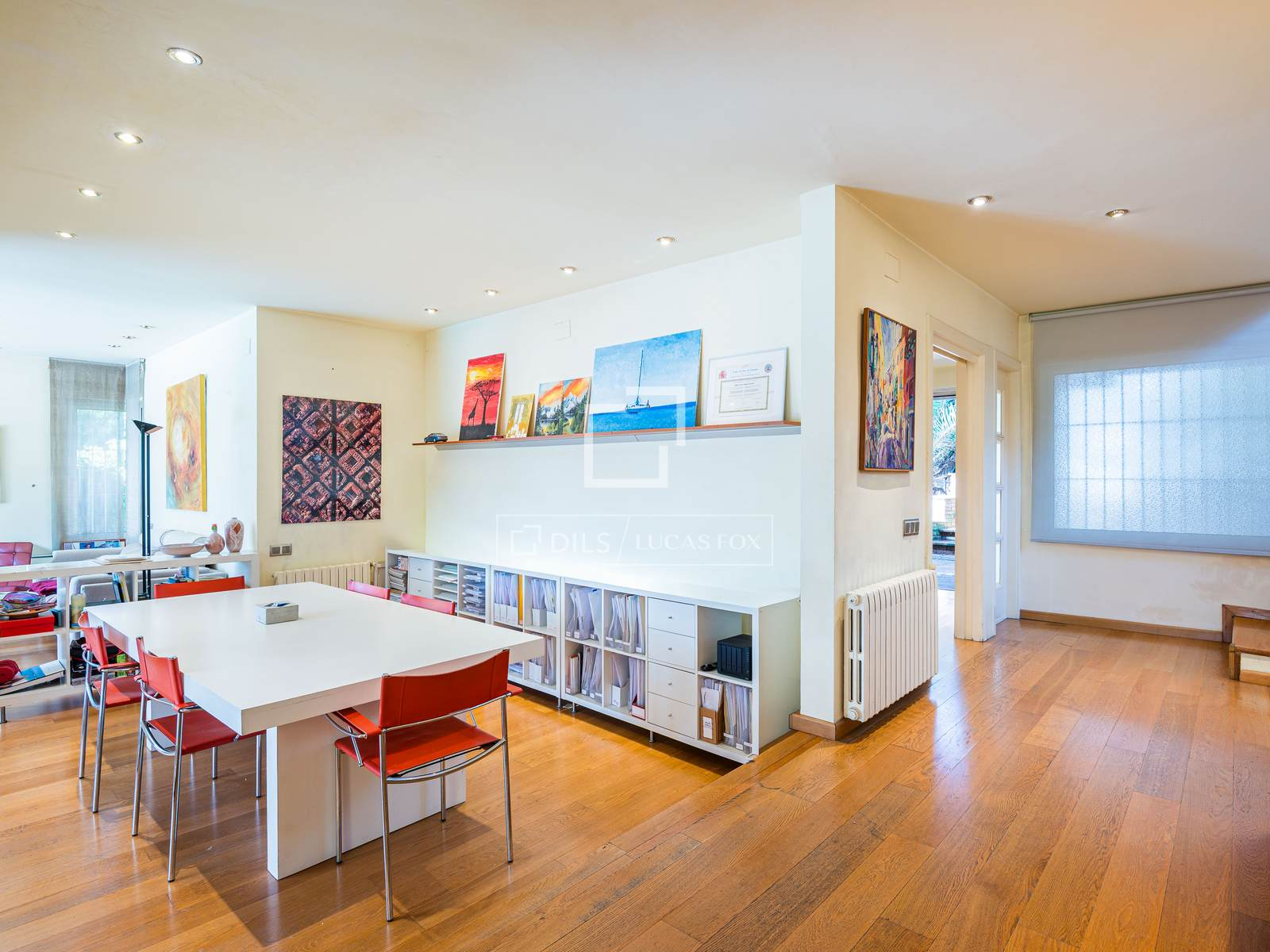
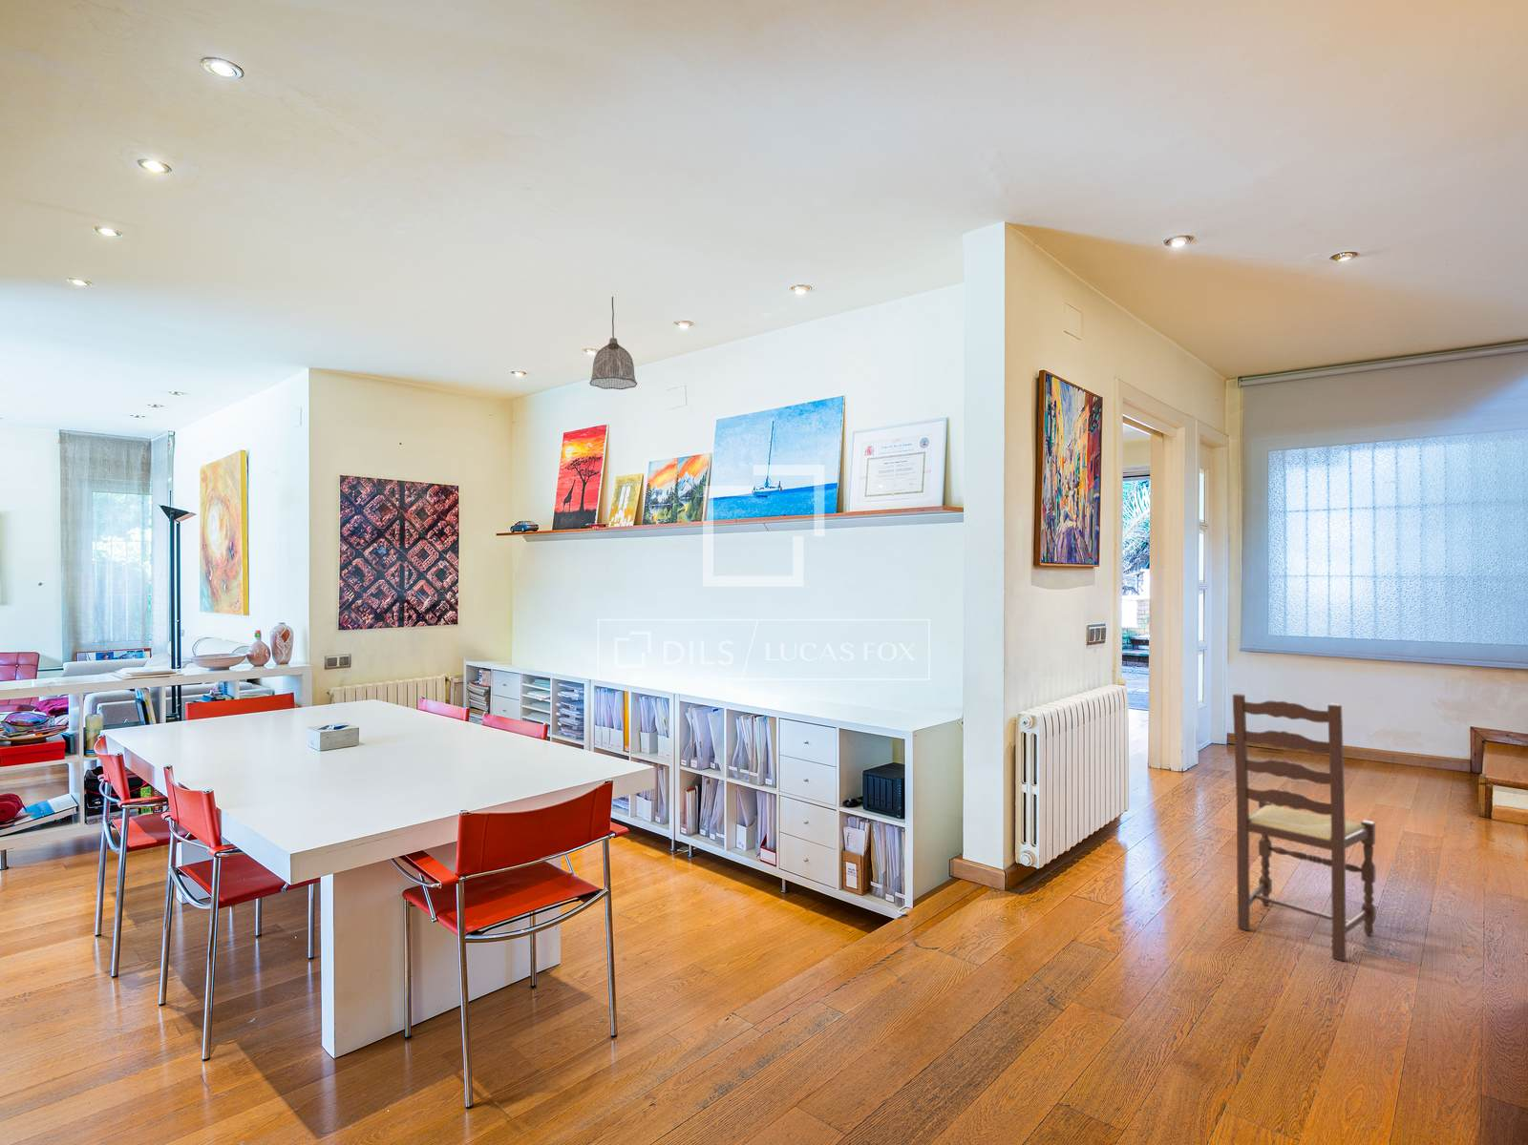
+ dining chair (1301, 812)
+ pendant lamp (612, 339)
